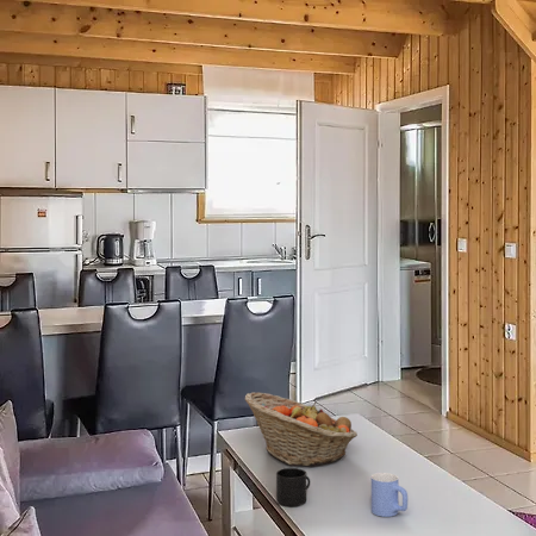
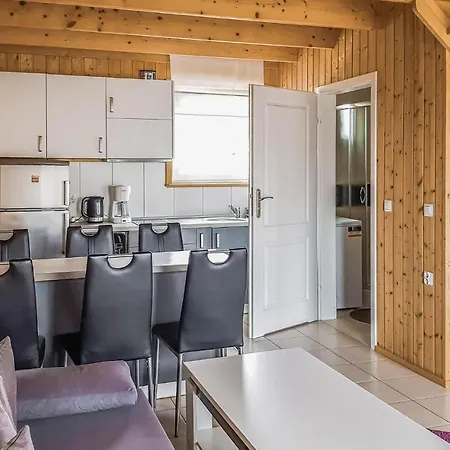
- mug (294, 486)
- mug (388, 496)
- fruit basket (299, 424)
